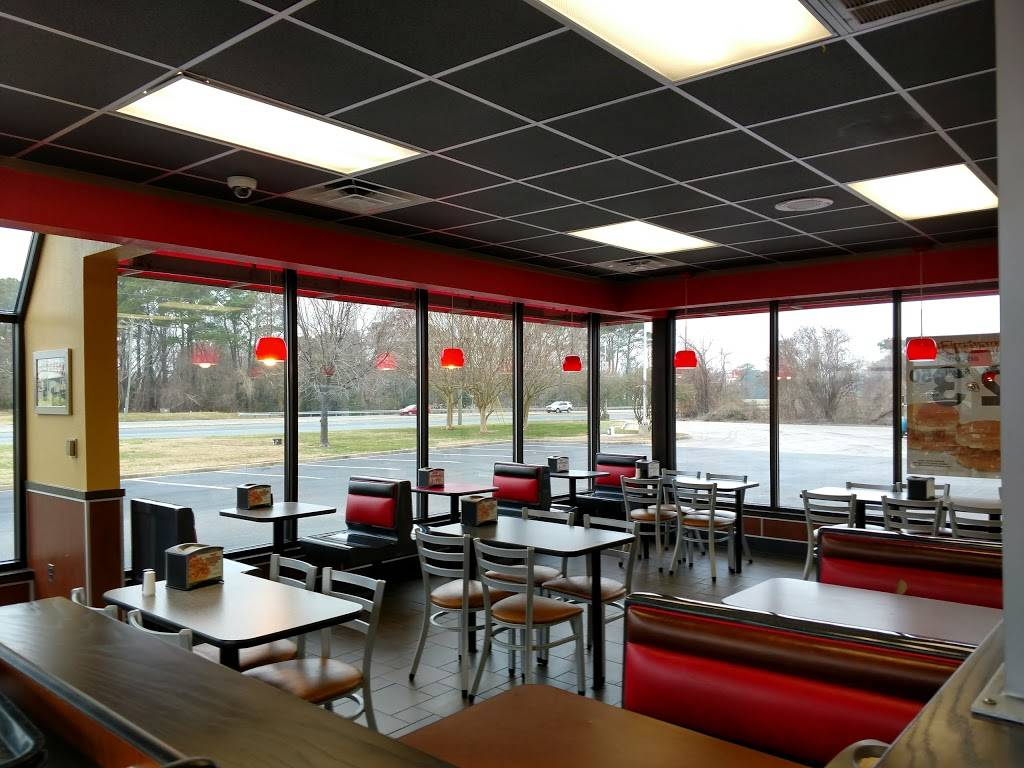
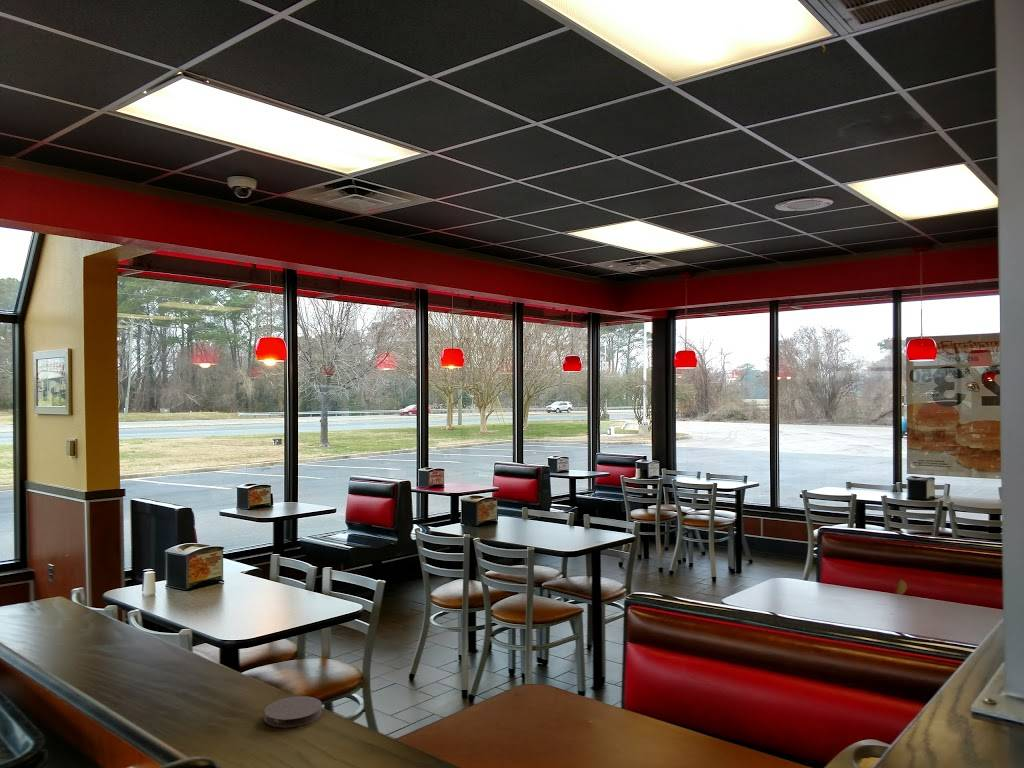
+ coaster (293, 711)
